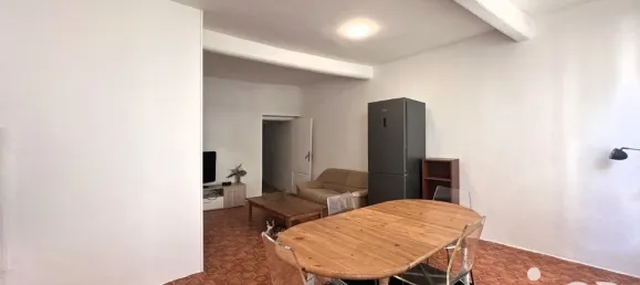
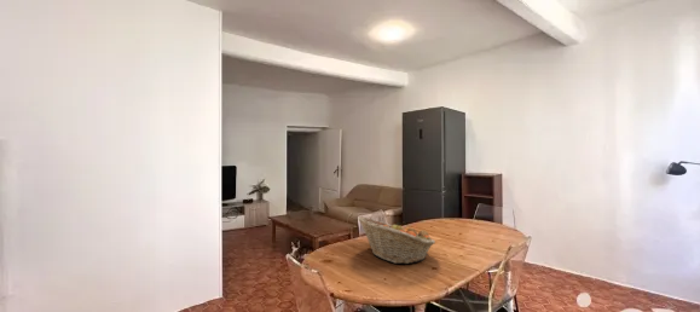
+ fruit basket (394, 236)
